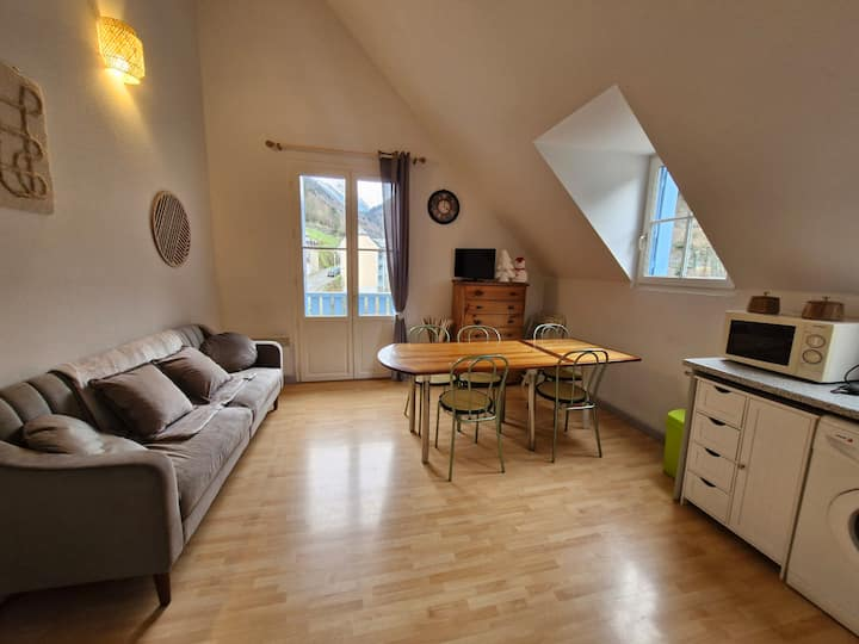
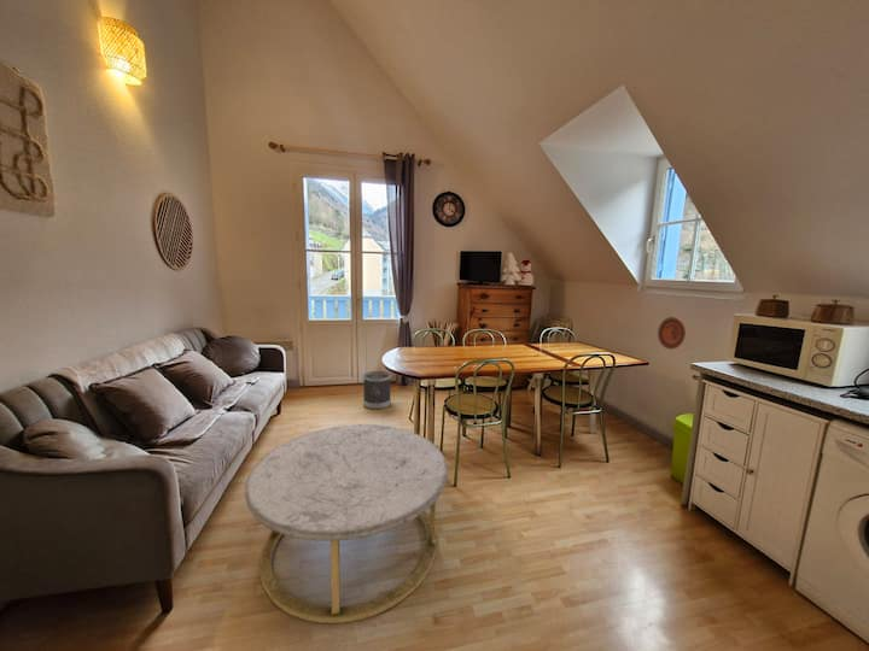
+ wastebasket (377, 389)
+ decorative plate (671, 333)
+ coffee table (352, 504)
